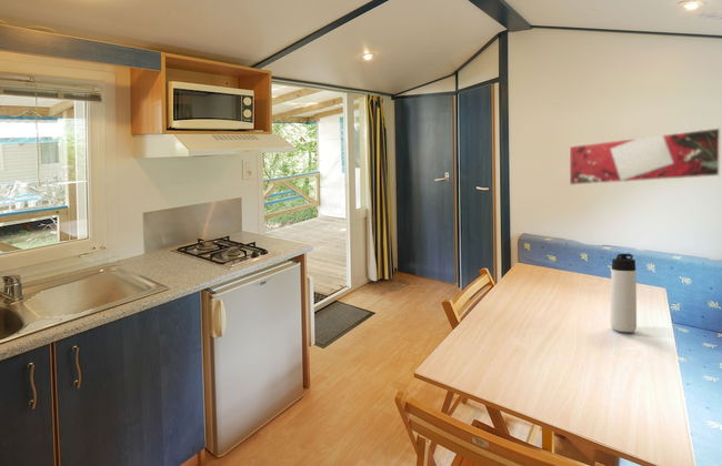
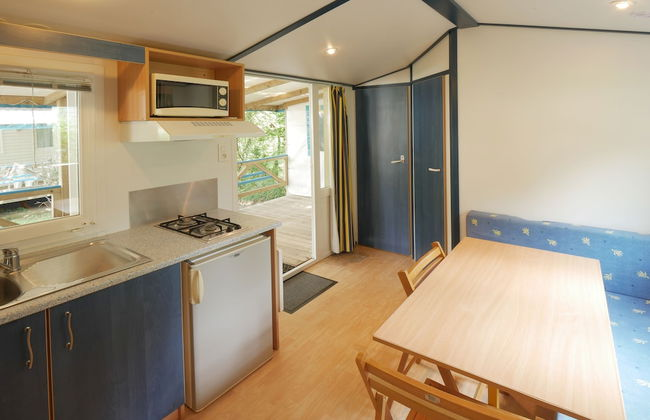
- thermos bottle (623, 292)
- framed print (636, 159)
